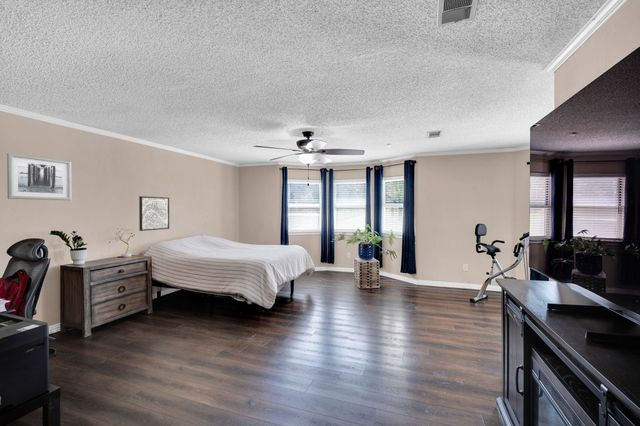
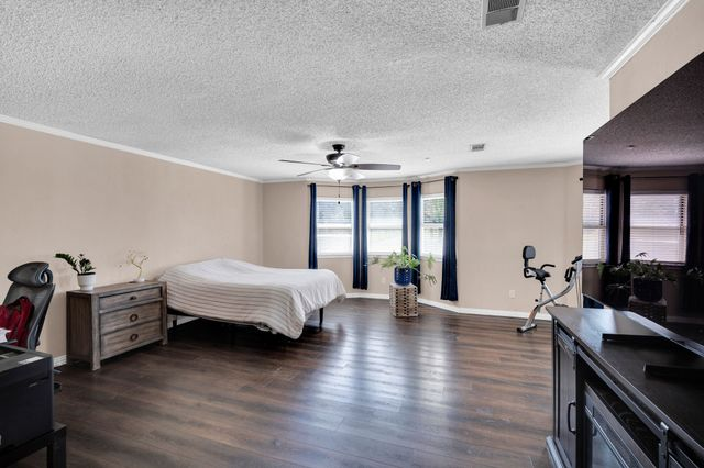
- wall art (155, 213)
- wall art (41, 178)
